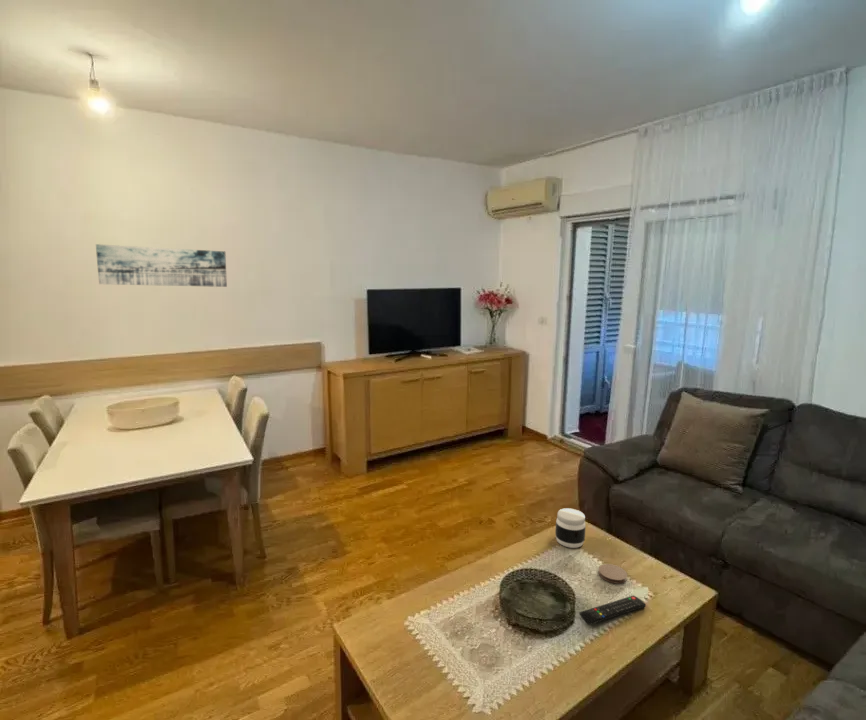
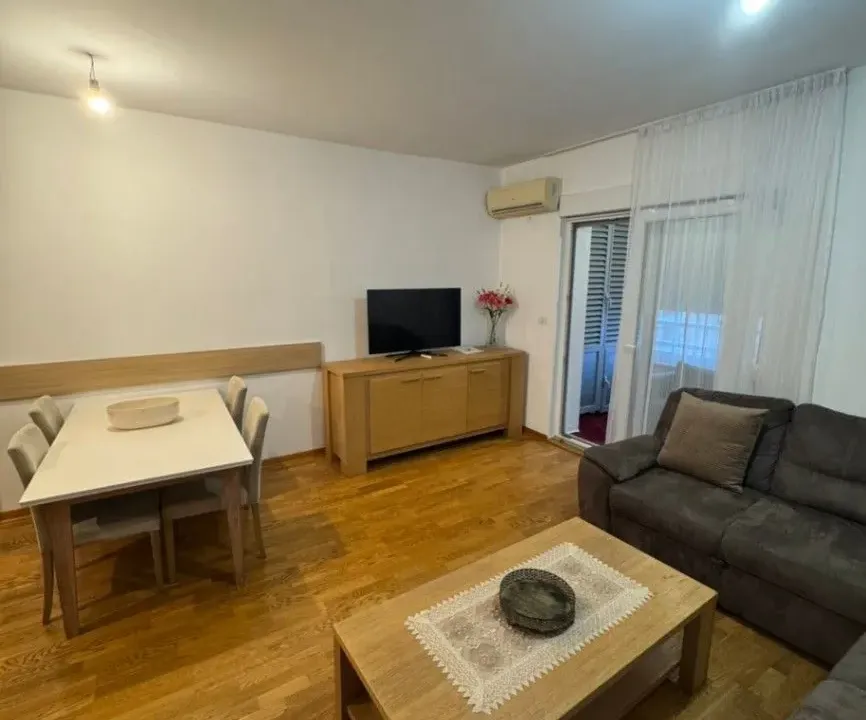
- remote control (613, 610)
- wall art (165, 267)
- coaster (612, 573)
- jar (570, 527)
